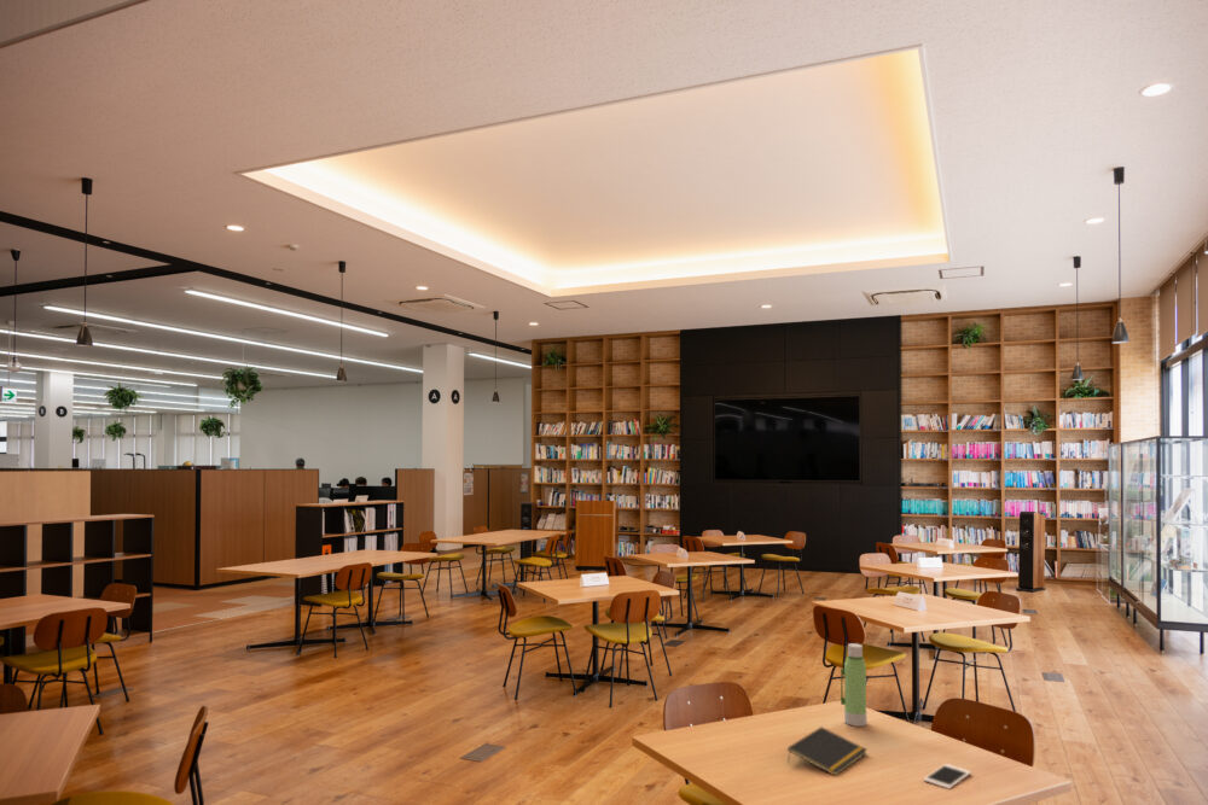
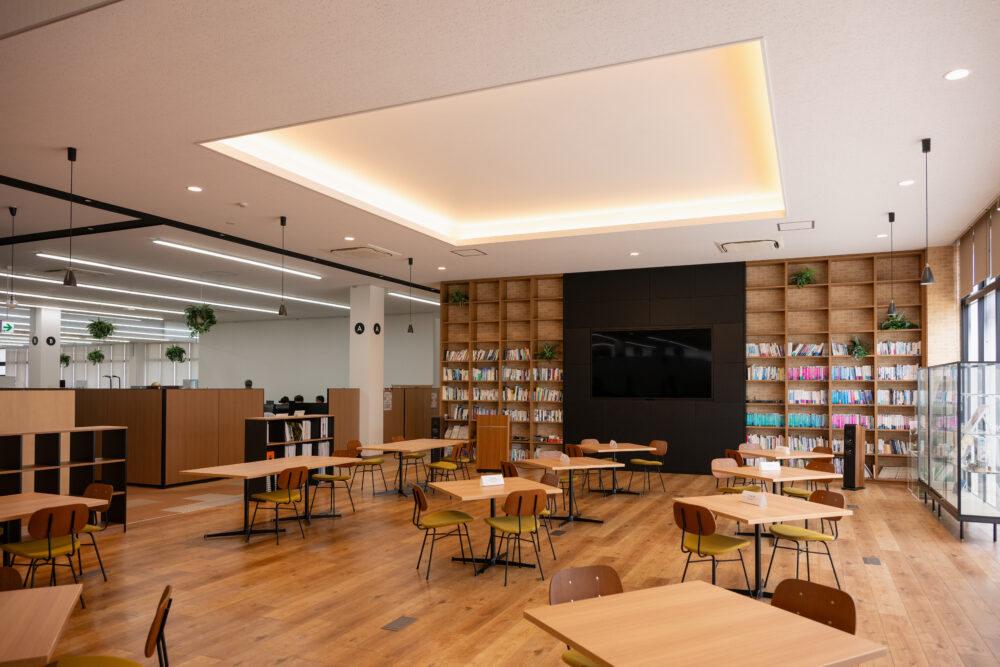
- water bottle (854, 683)
- cell phone (947, 775)
- notepad (827, 749)
